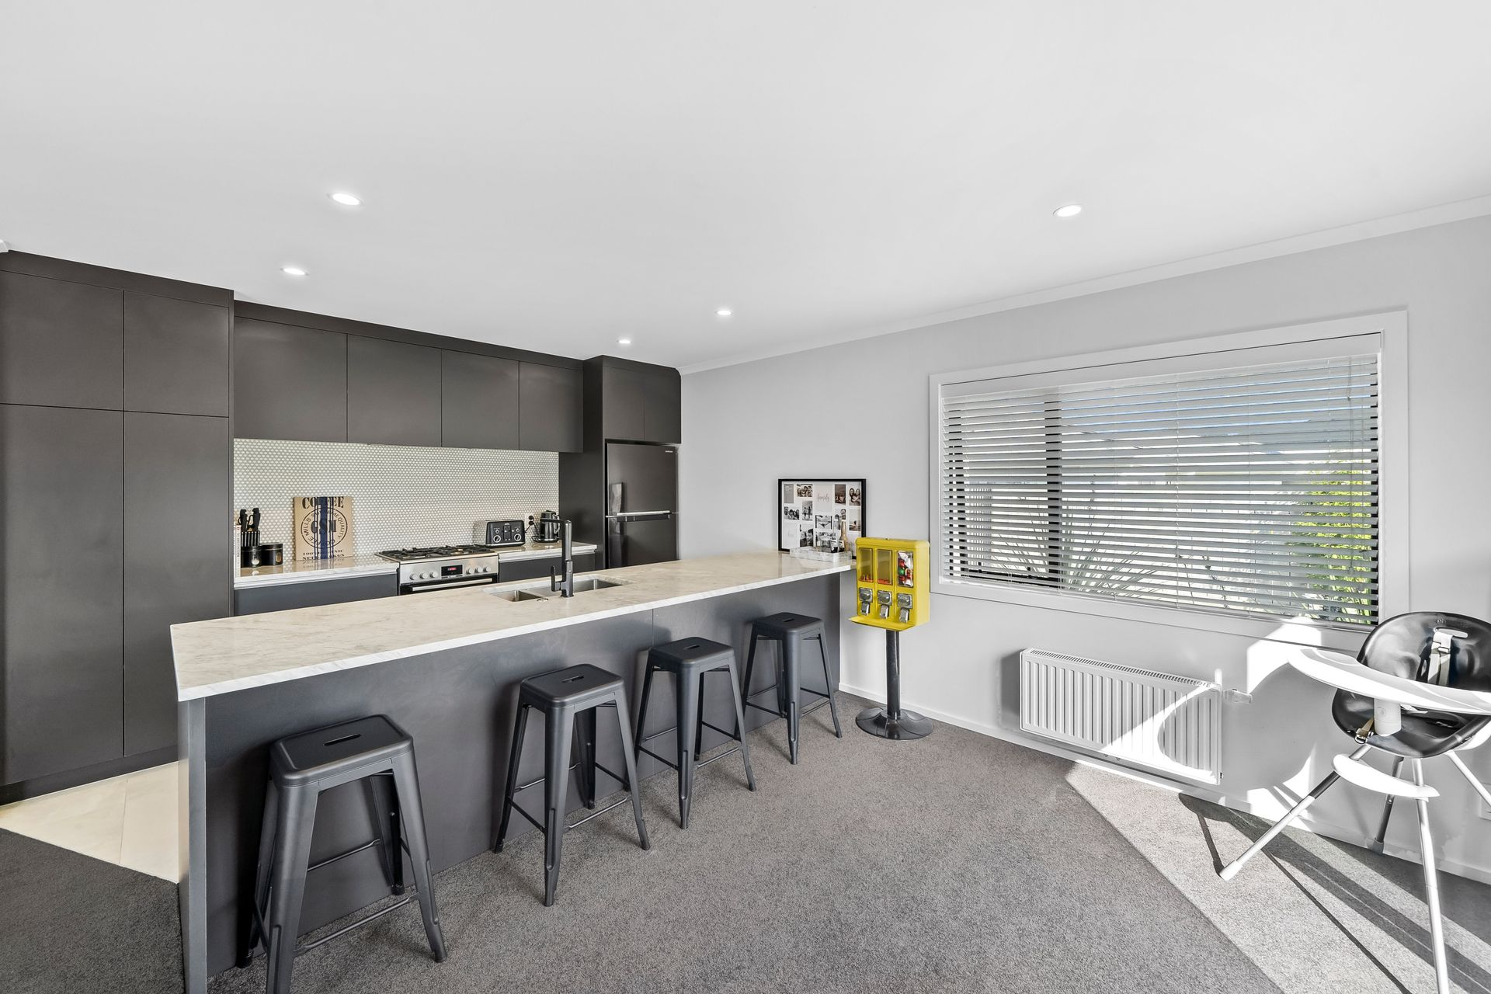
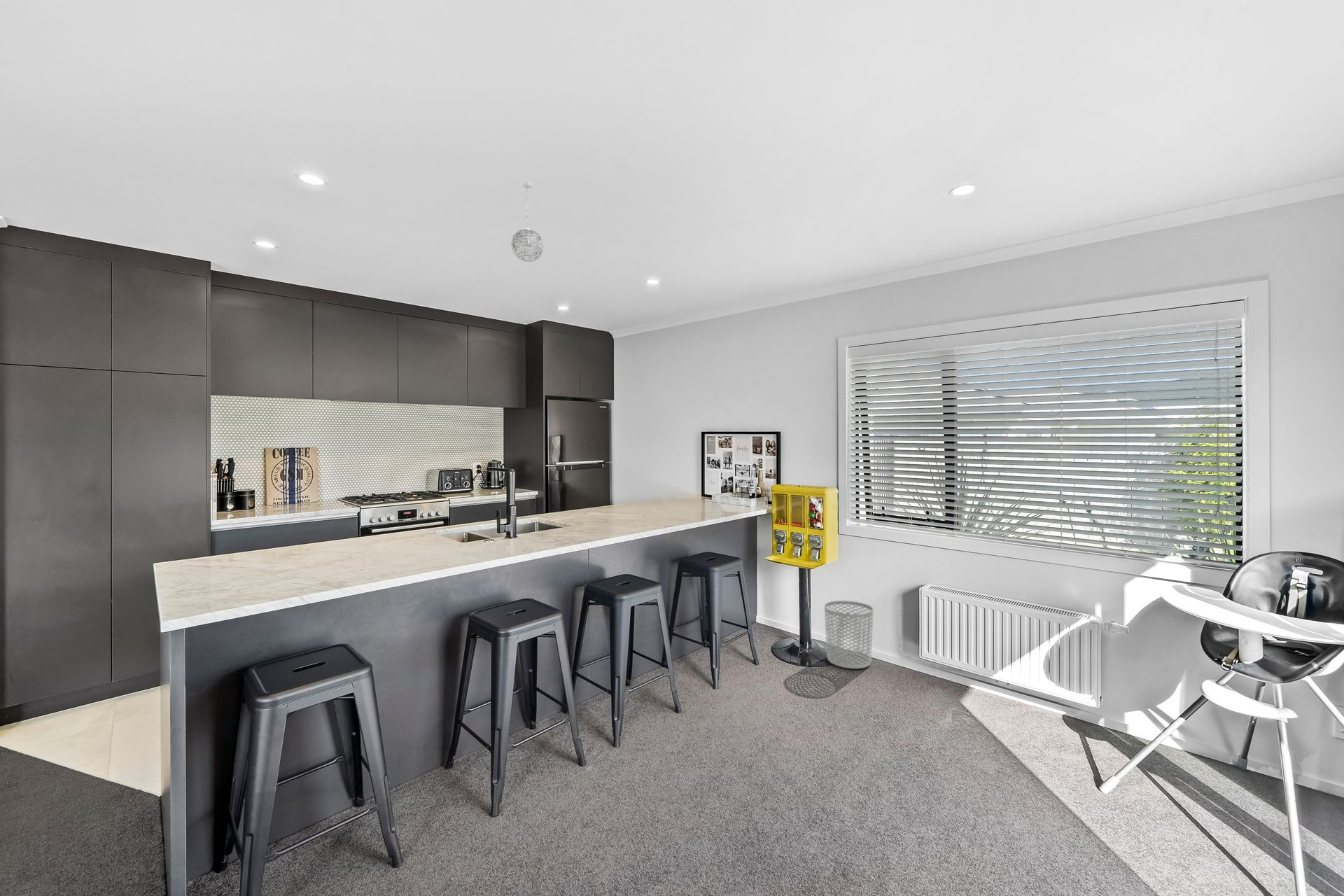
+ waste bin (848, 634)
+ pendant light (527, 222)
